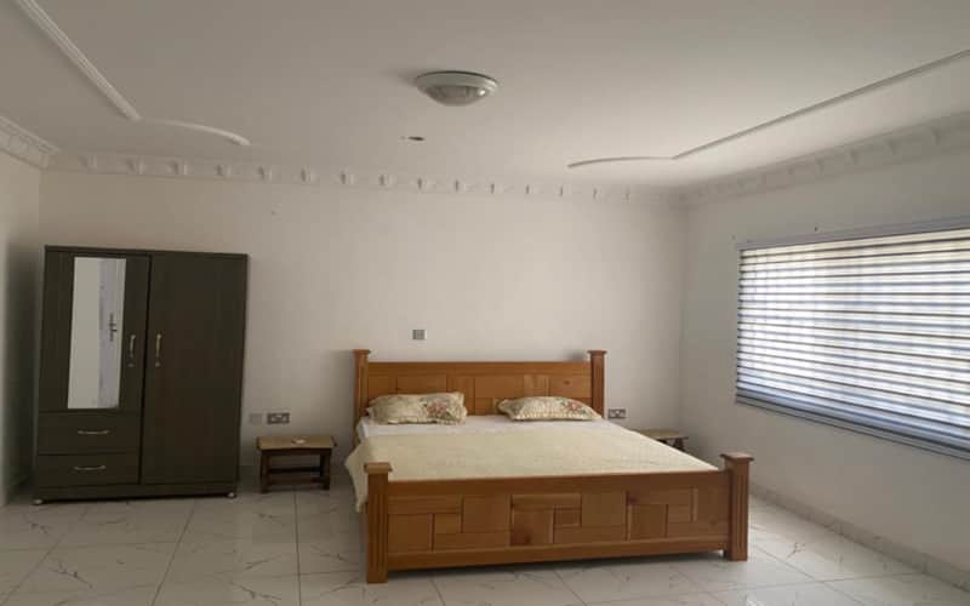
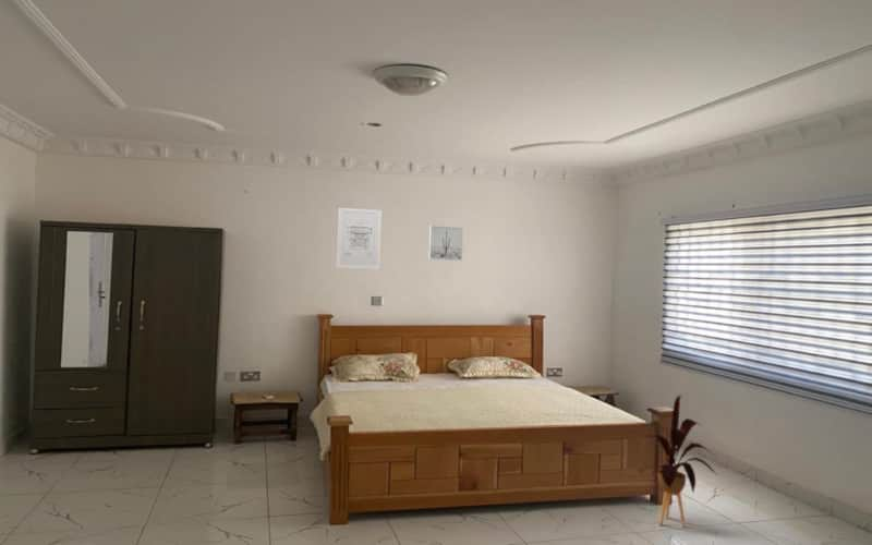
+ wall art (359, 239)
+ house plant (679, 461)
+ wall art (446, 243)
